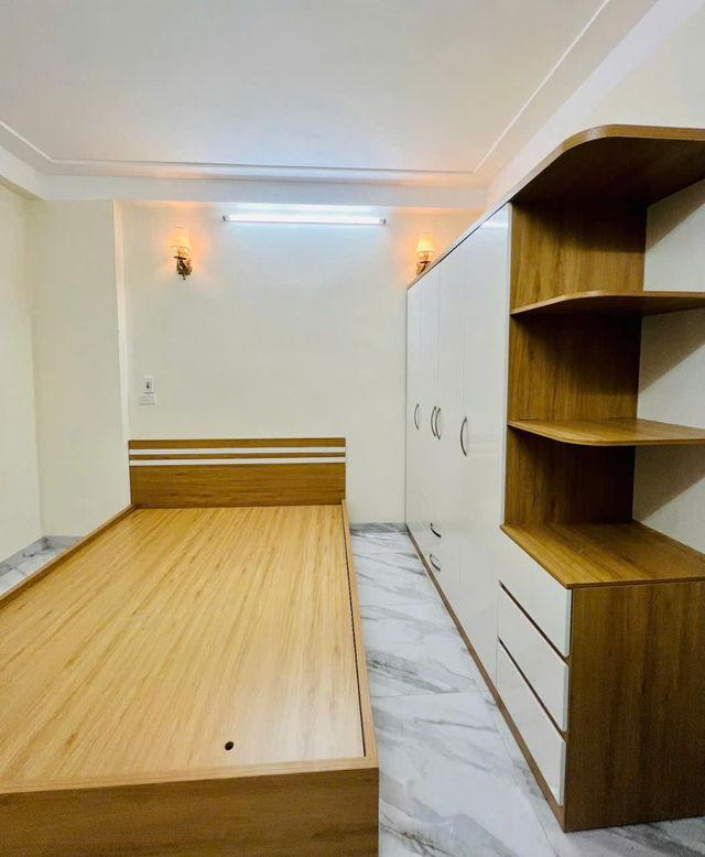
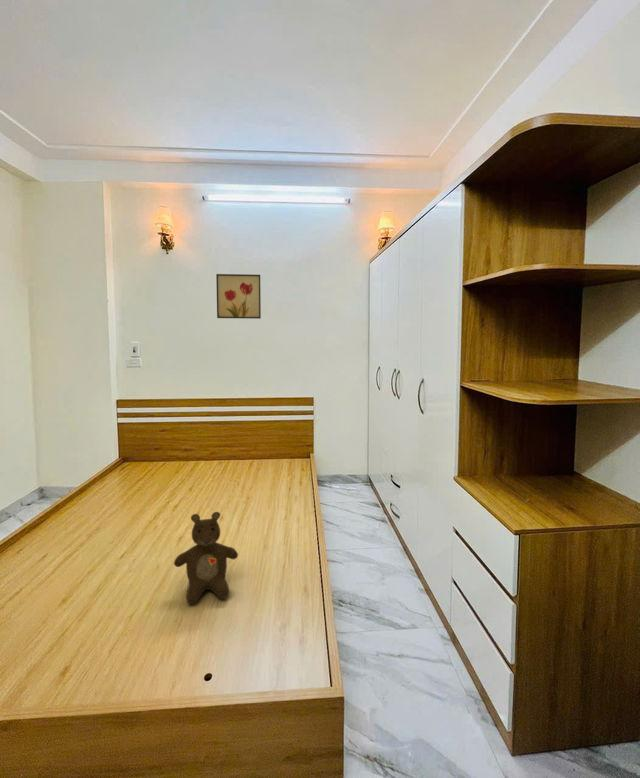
+ wall art (238, 296)
+ teddy bear (206, 554)
